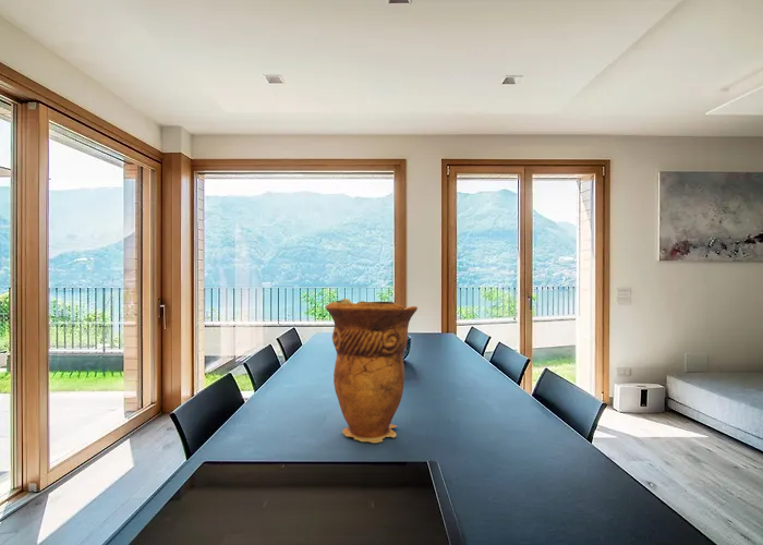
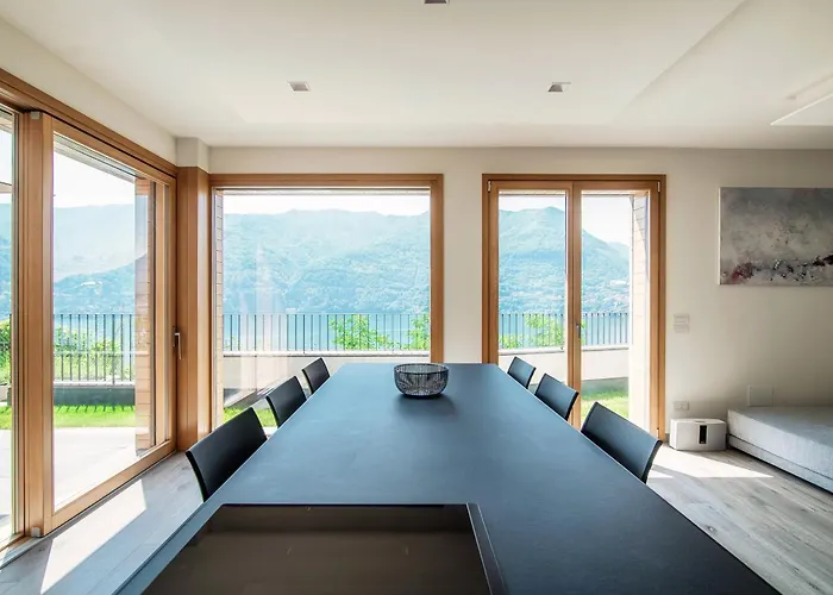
- decorative vase (371, 365)
